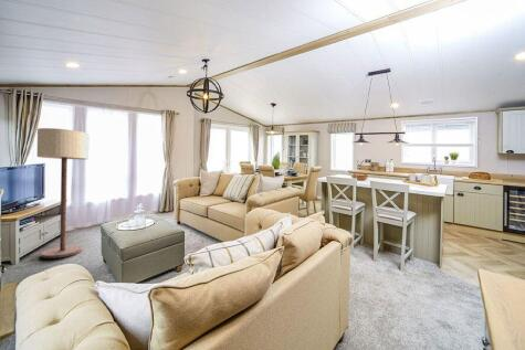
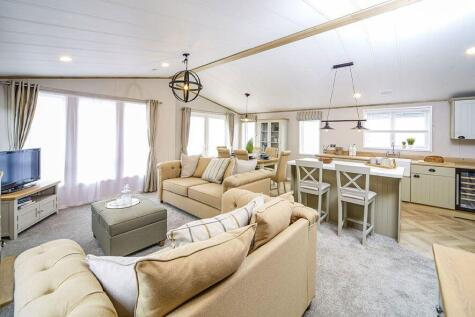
- floor lamp (63, 192)
